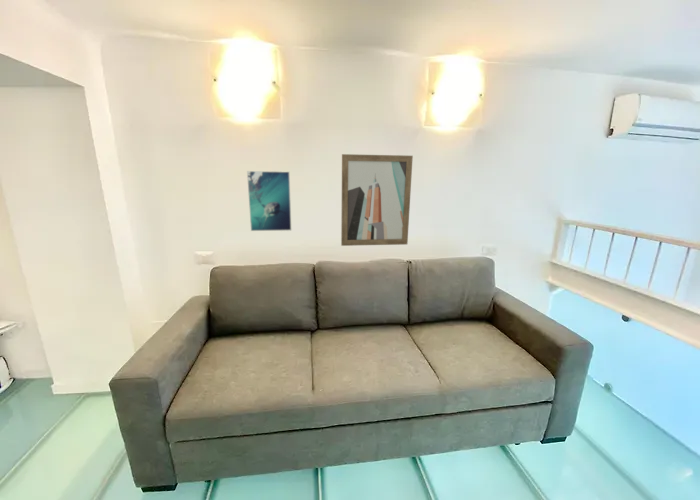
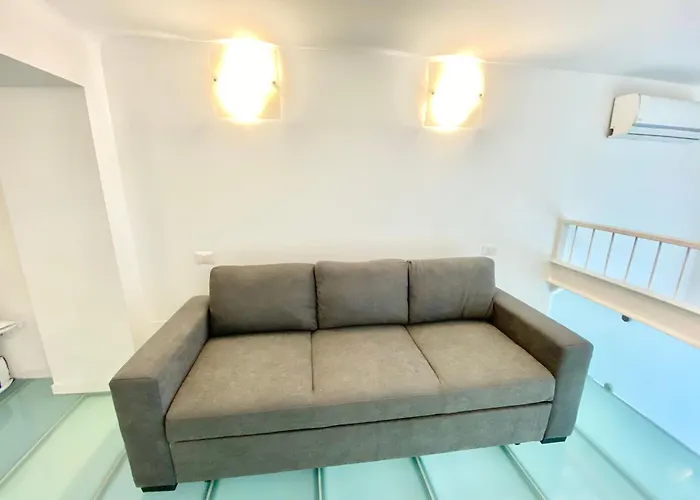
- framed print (270, 201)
- wall art (376, 201)
